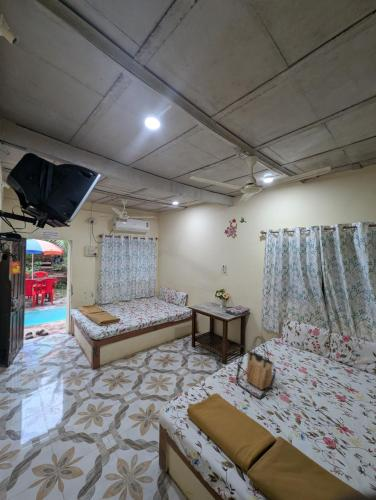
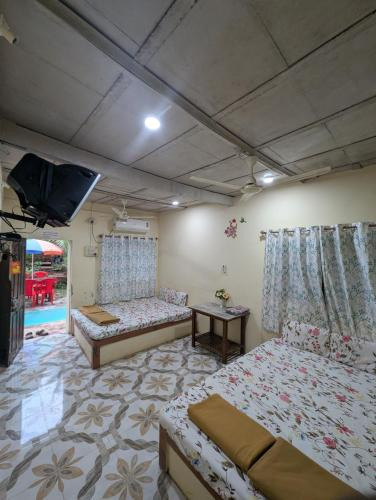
- tote bag (254, 360)
